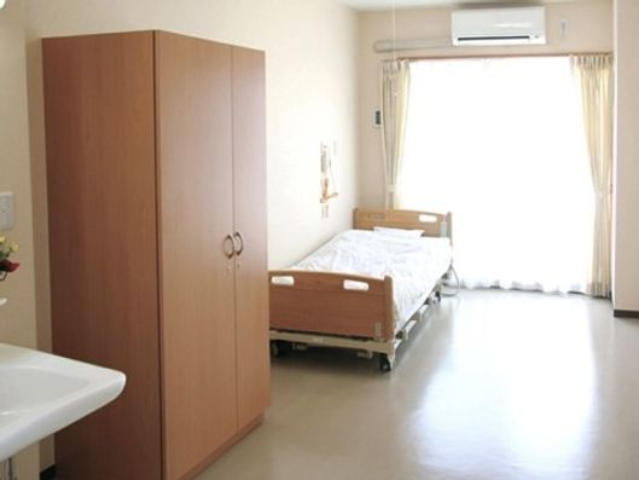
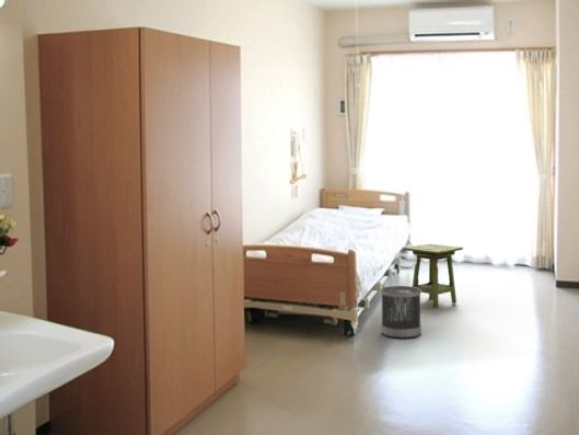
+ side table (432, 275)
+ wastebasket (401, 311)
